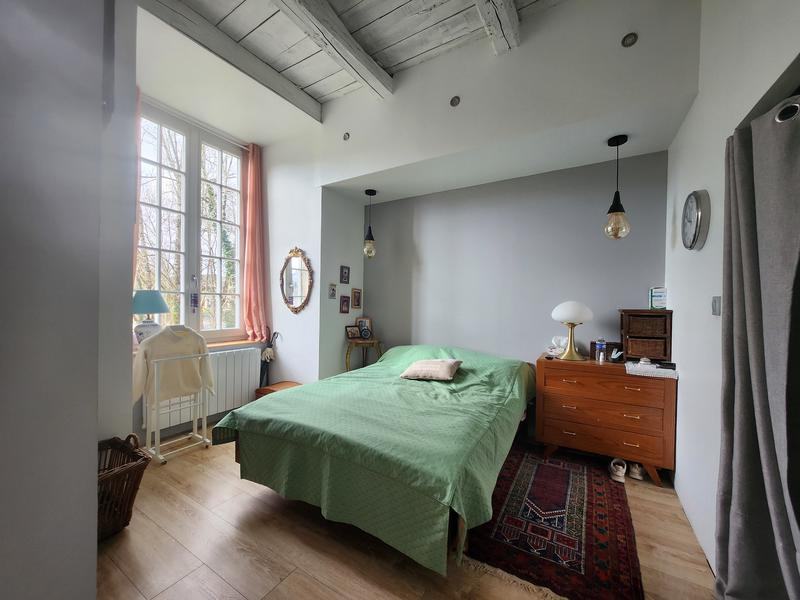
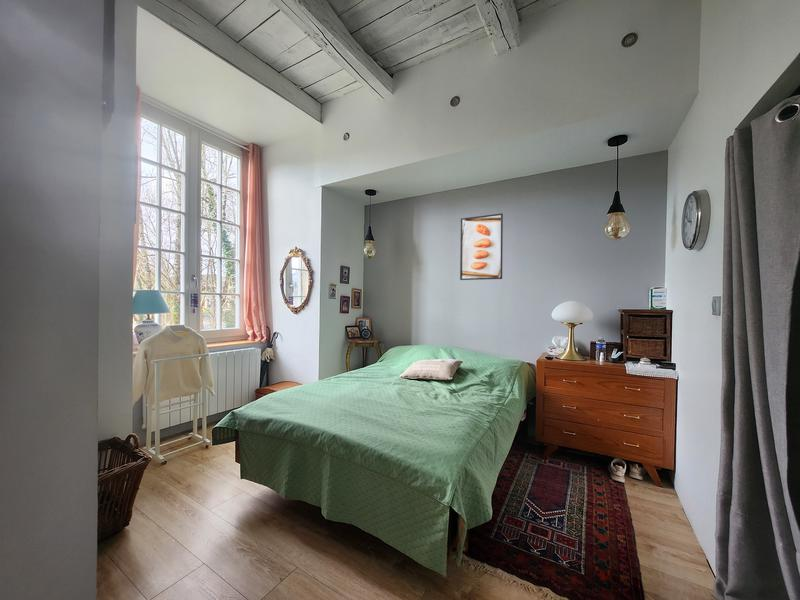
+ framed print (480, 247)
